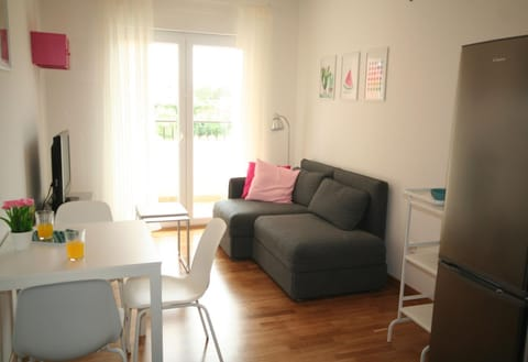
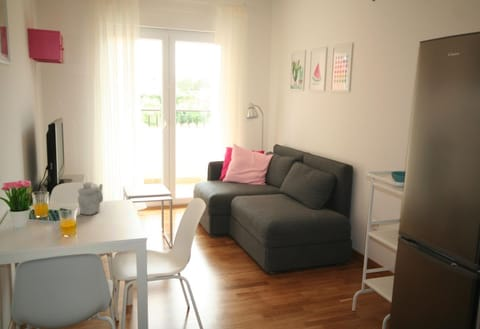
+ teapot (92, 196)
